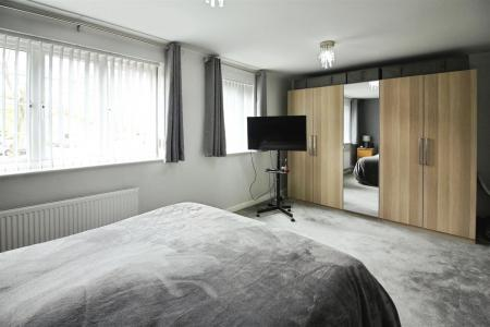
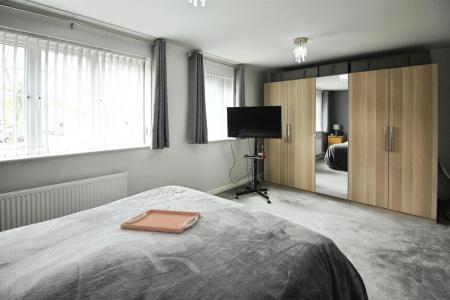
+ serving tray (163, 219)
